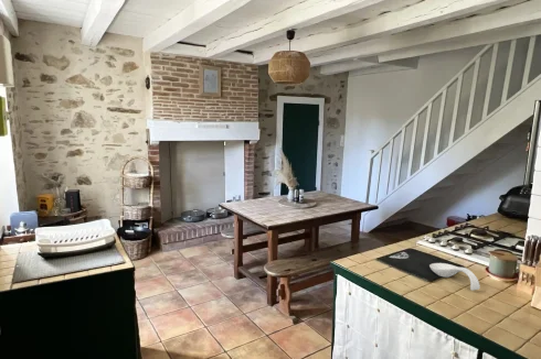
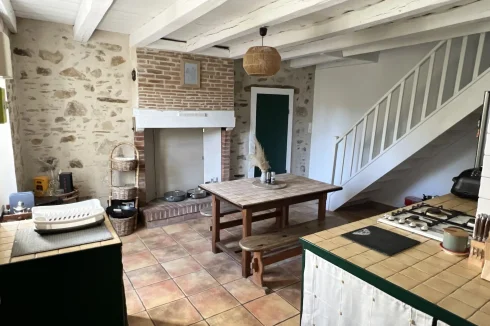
- spoon rest (454, 272)
